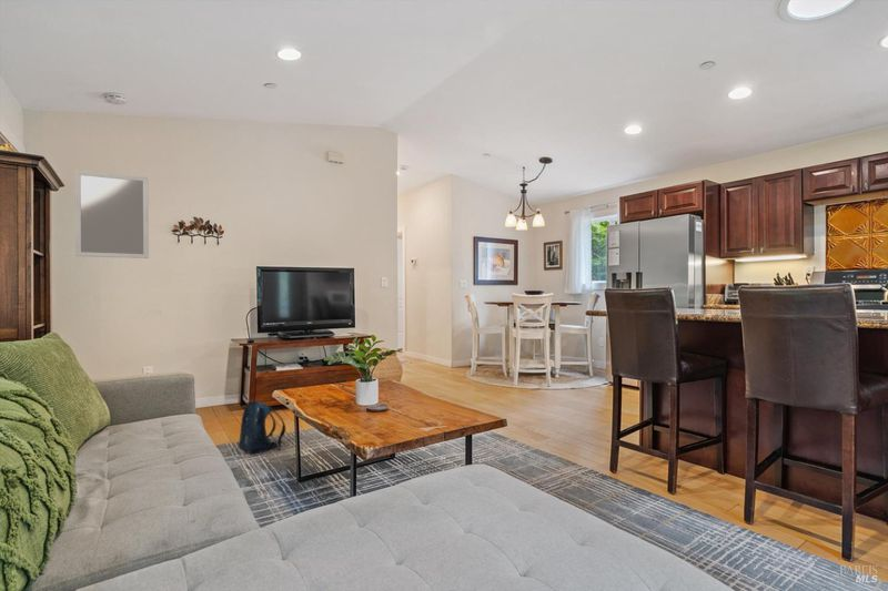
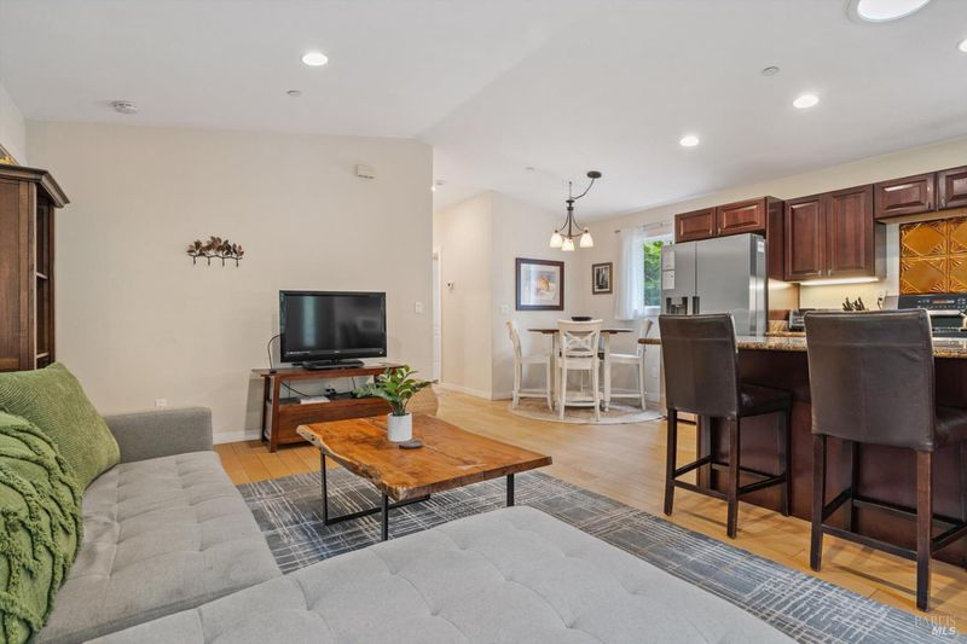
- home mirror (112, 215)
- backpack (262, 422)
